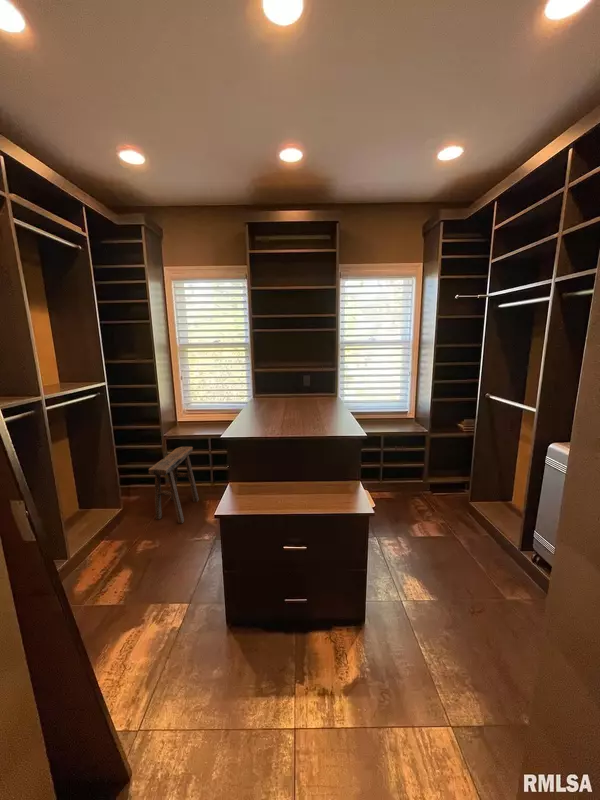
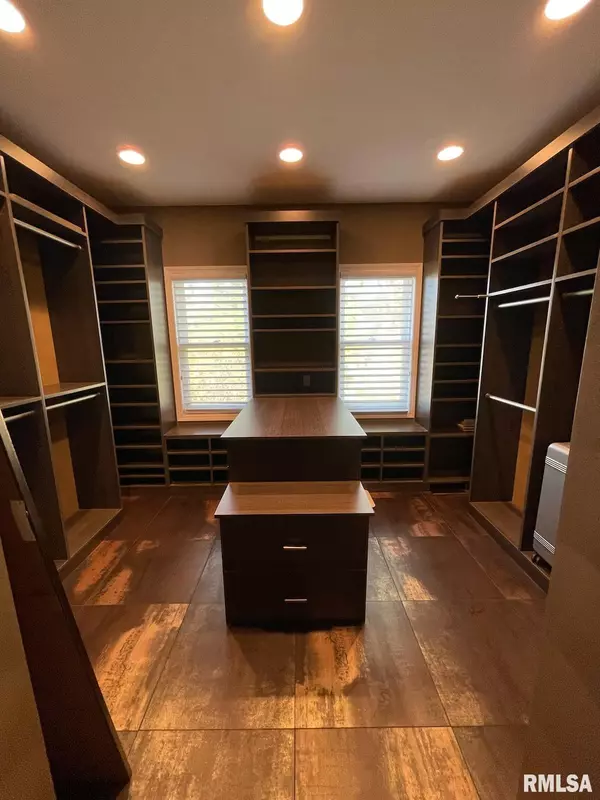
- stool (175, 483)
